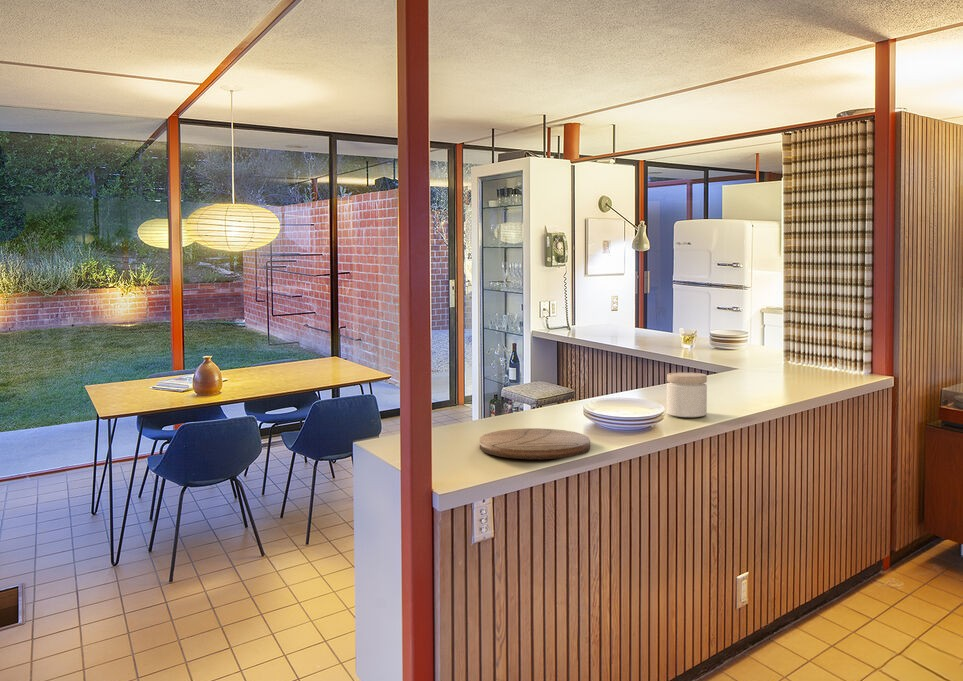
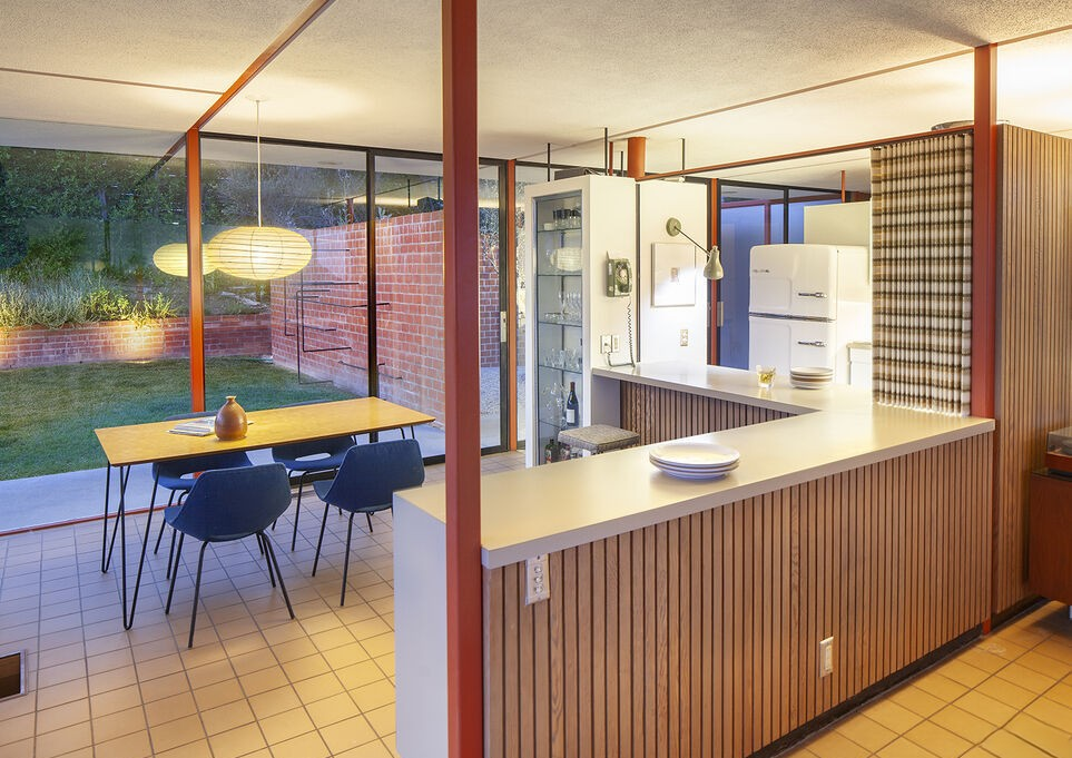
- jar (686, 394)
- cutting board (534, 442)
